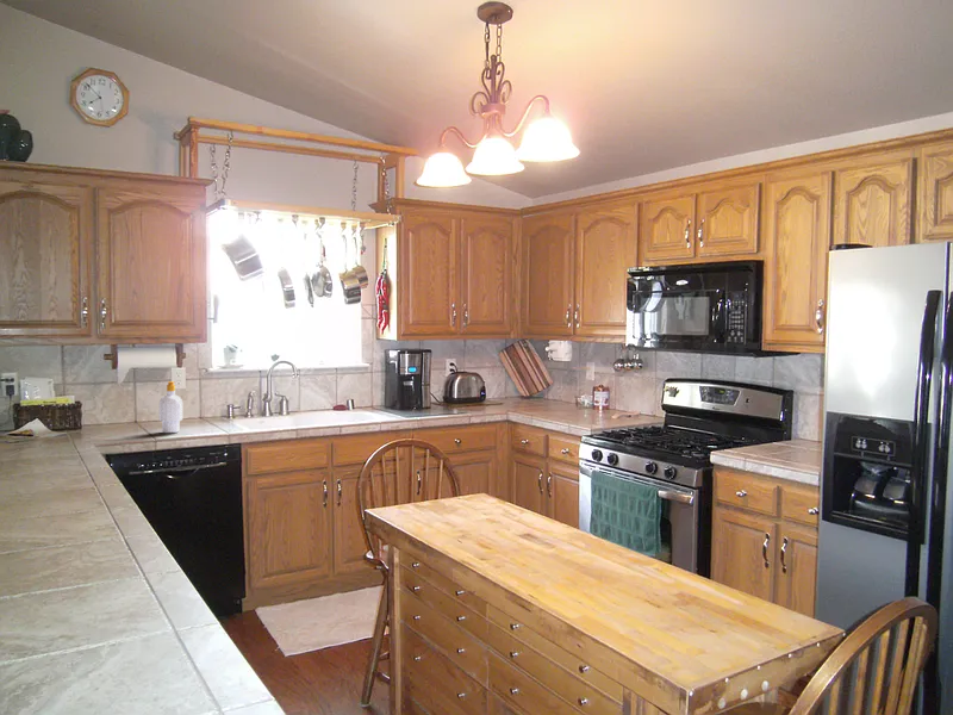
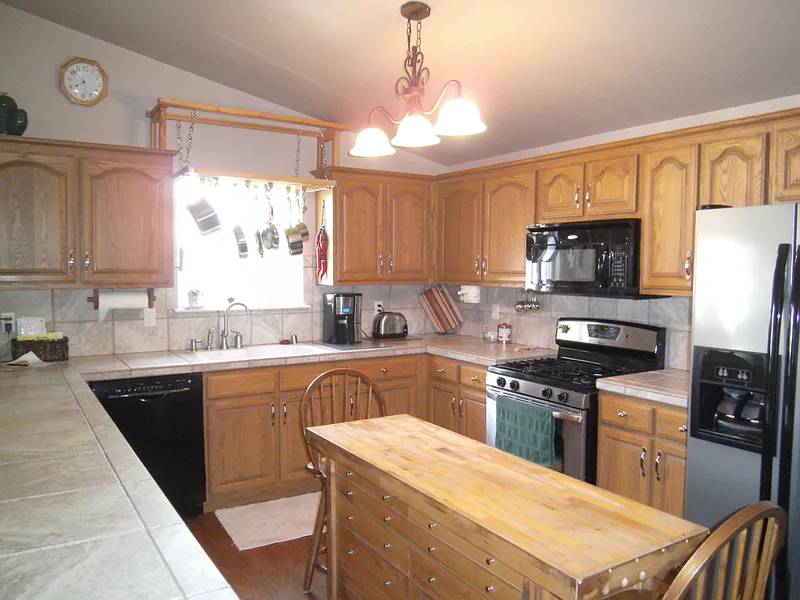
- soap bottle (170, 406)
